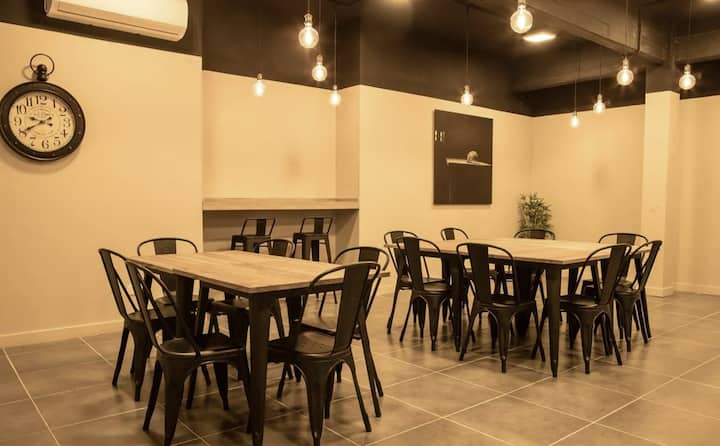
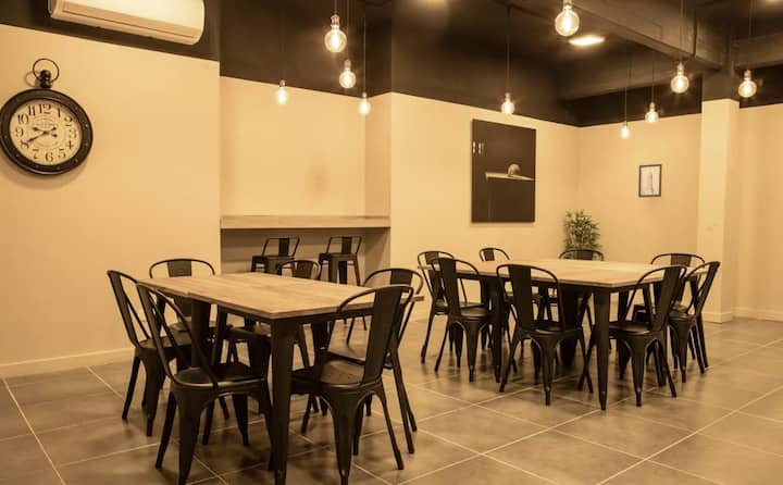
+ wall art (649, 181)
